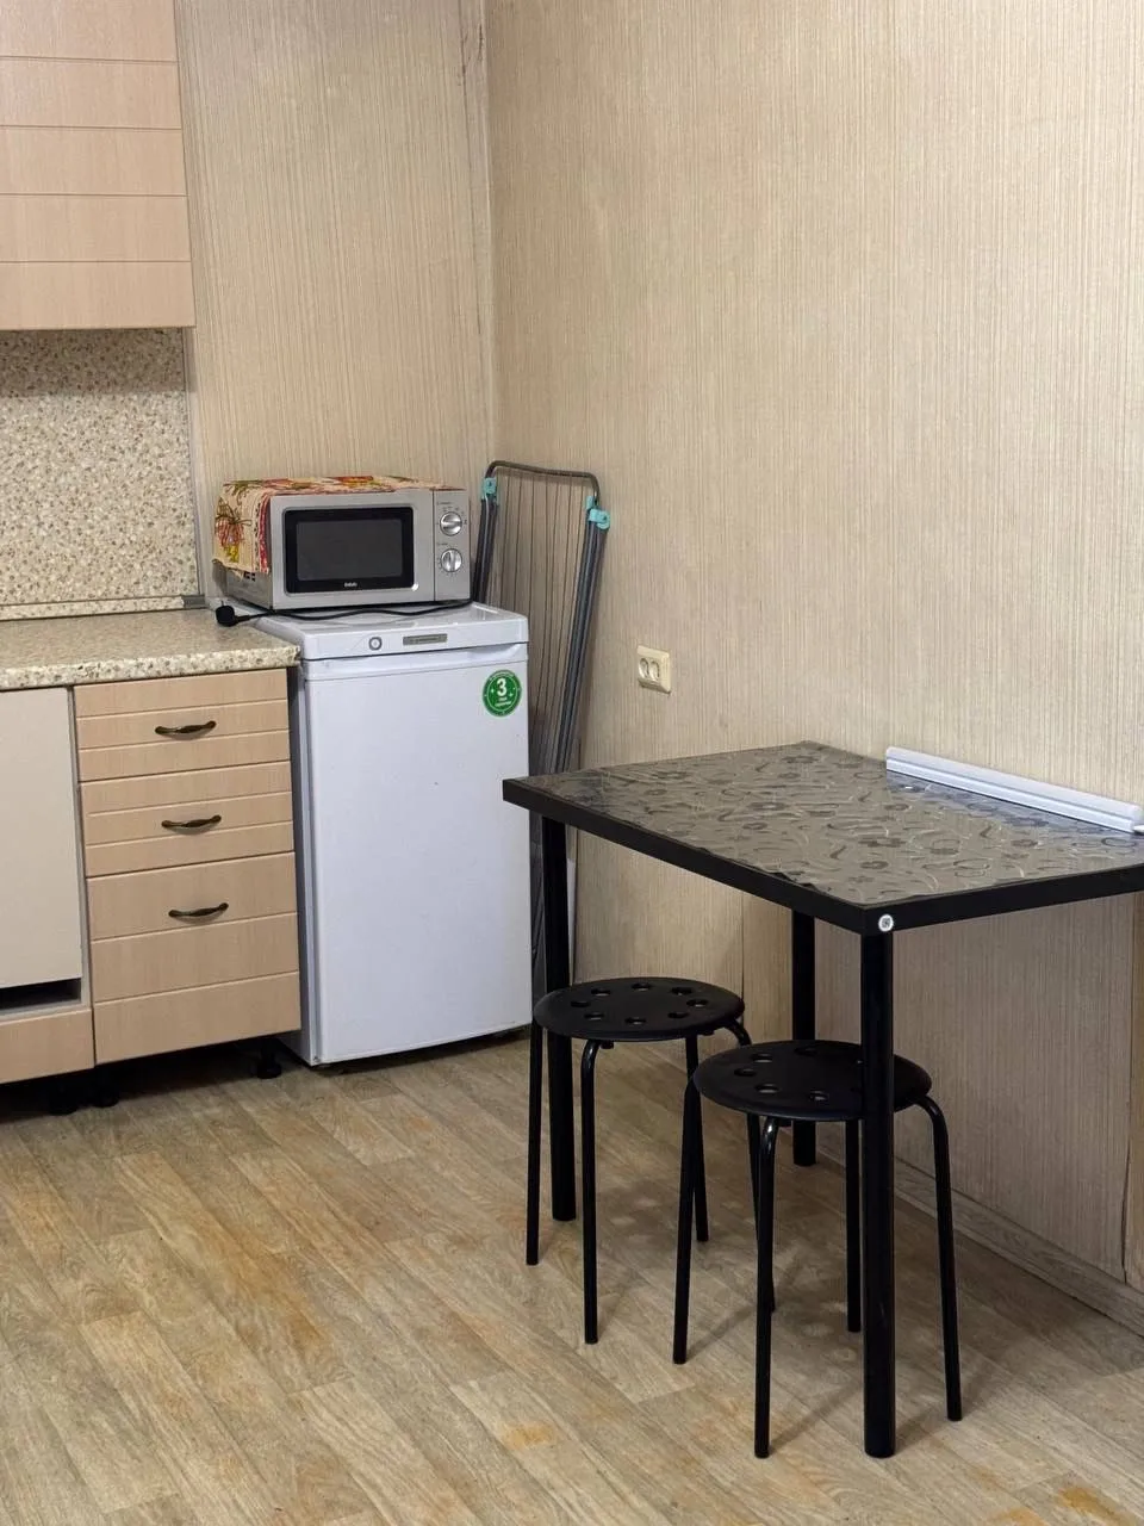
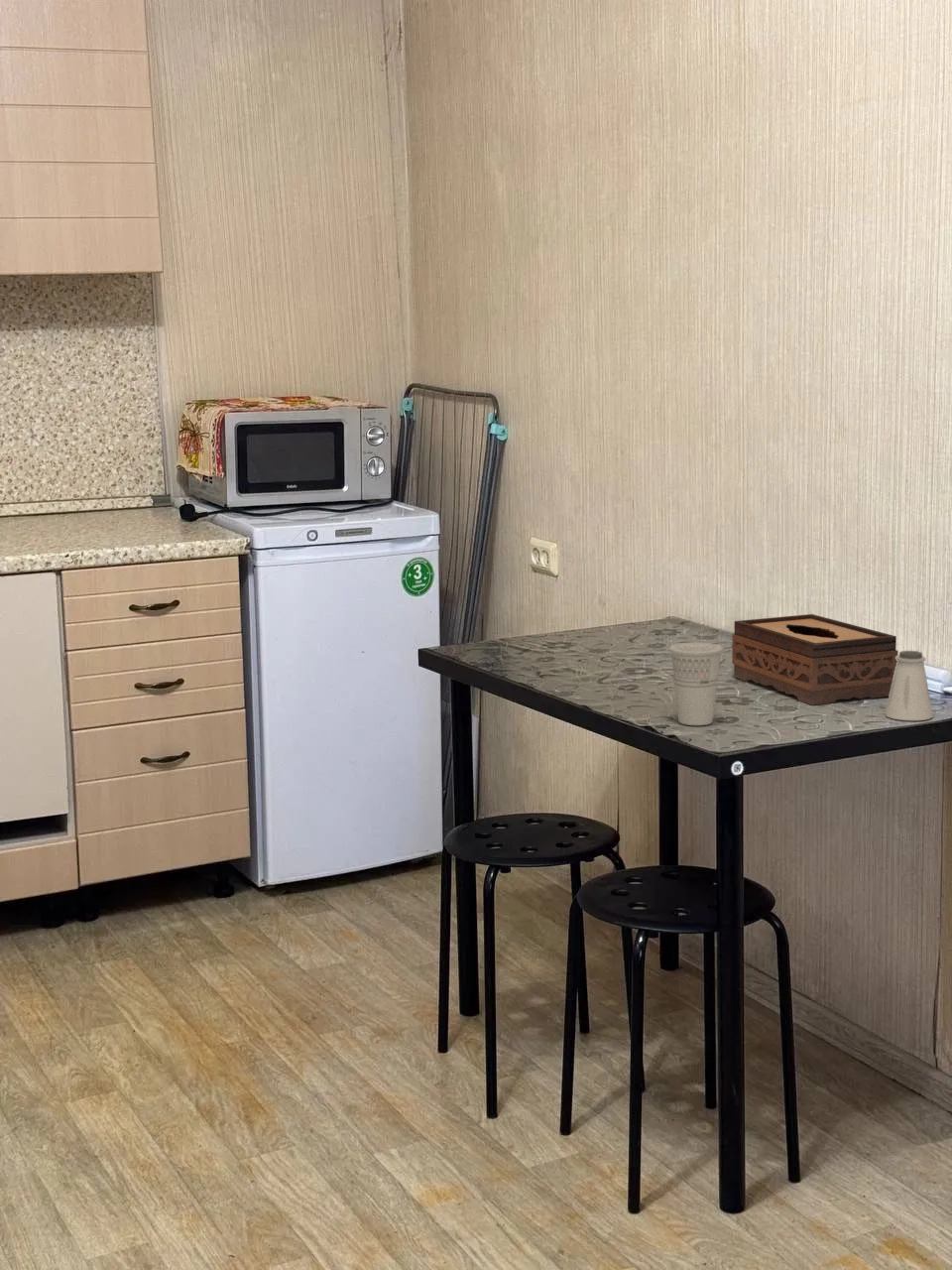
+ saltshaker (909, 684)
+ cup (695, 684)
+ tissue box (812, 657)
